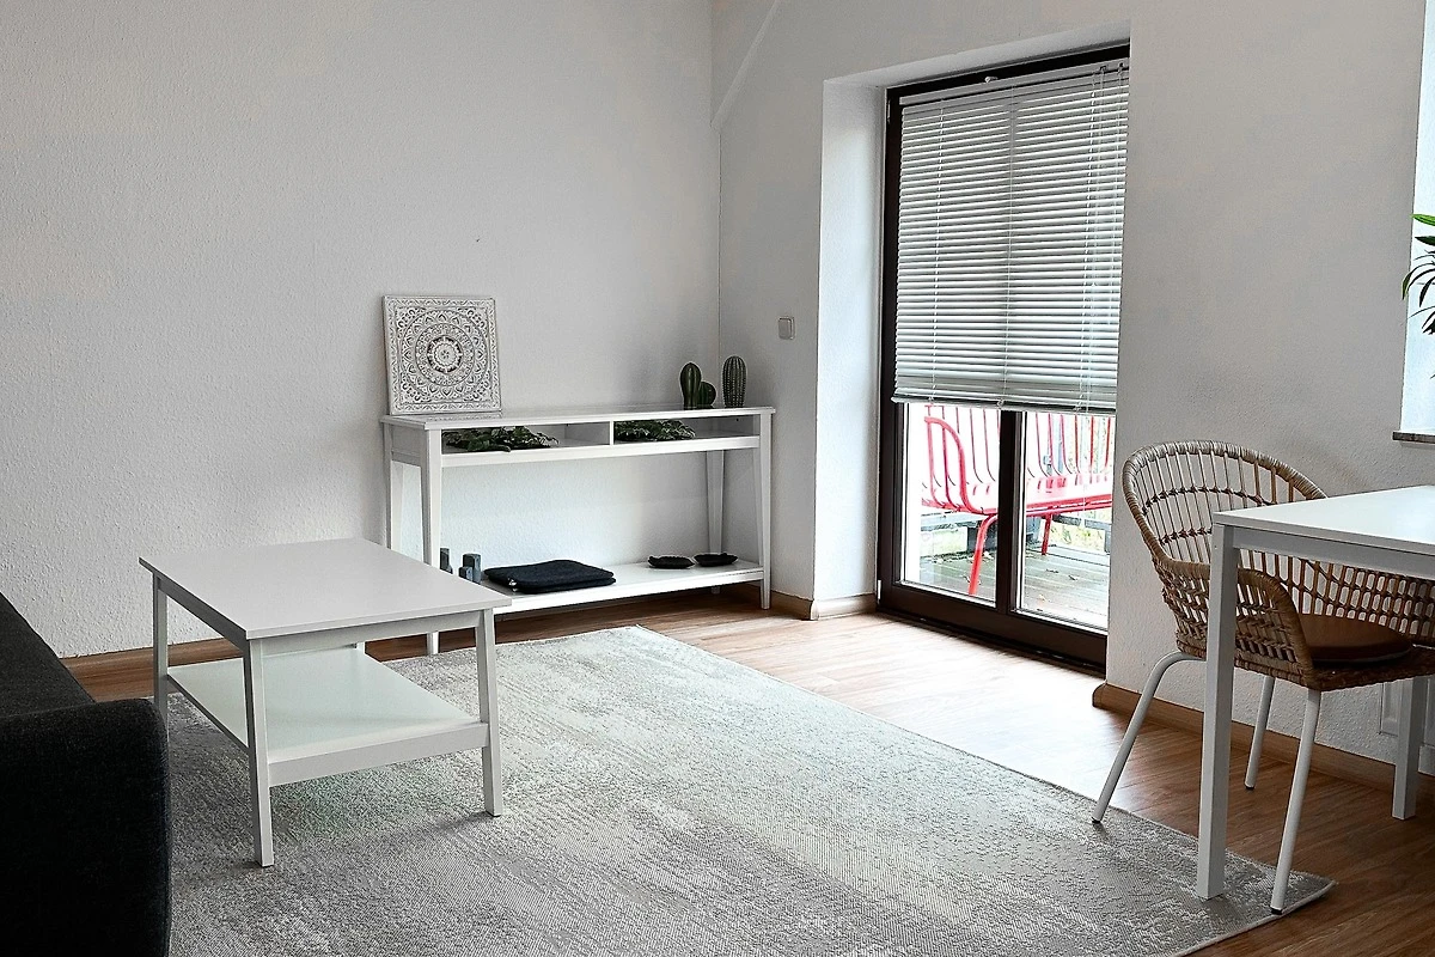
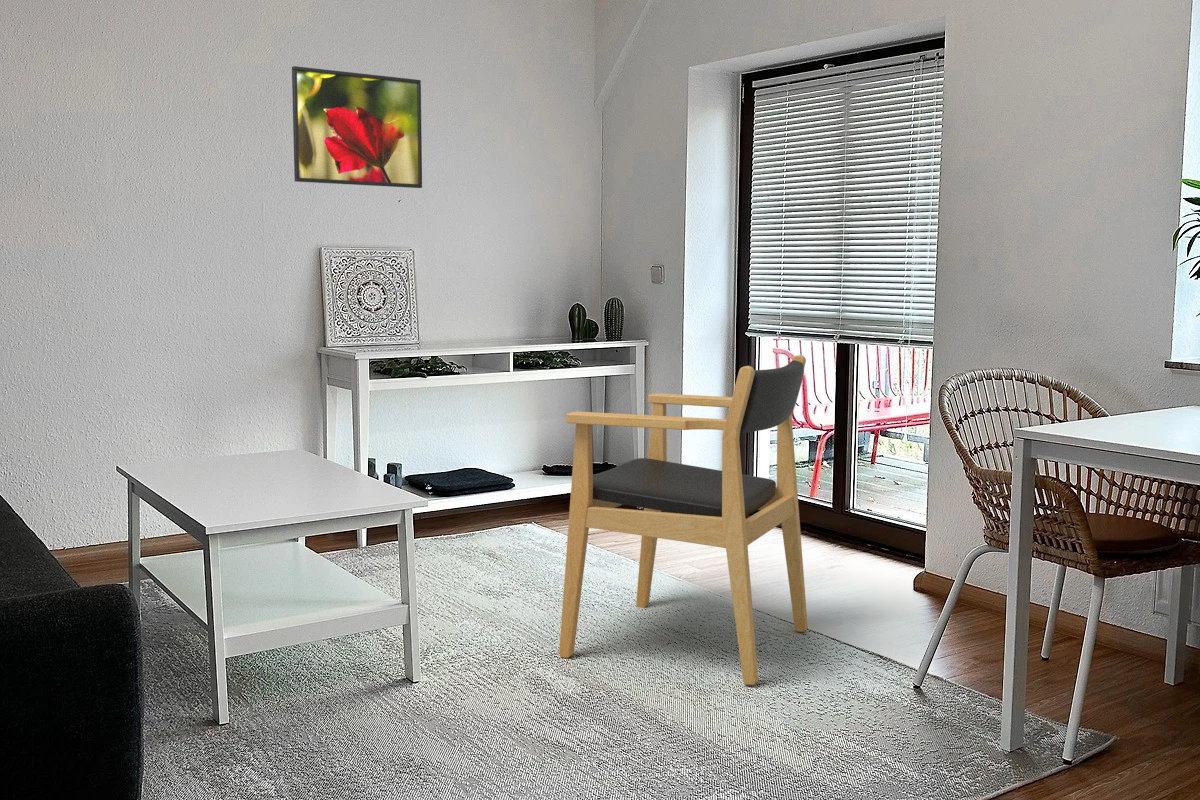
+ armchair (692, 501)
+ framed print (359, 129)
